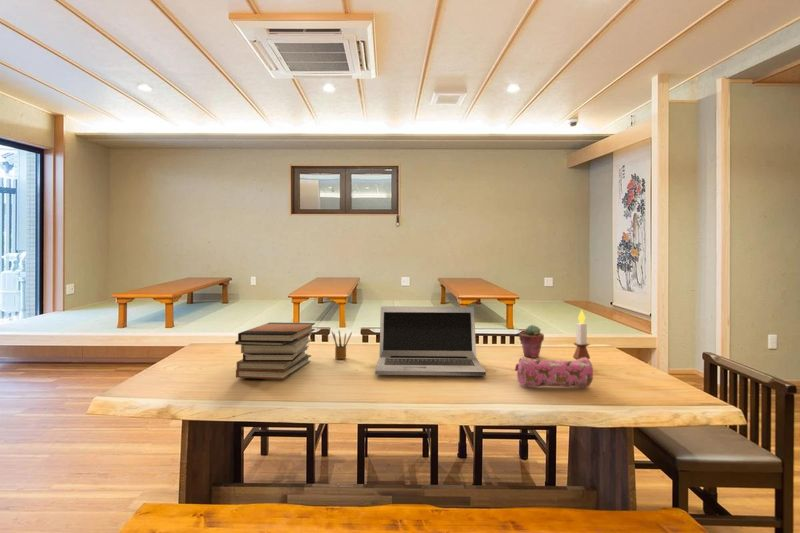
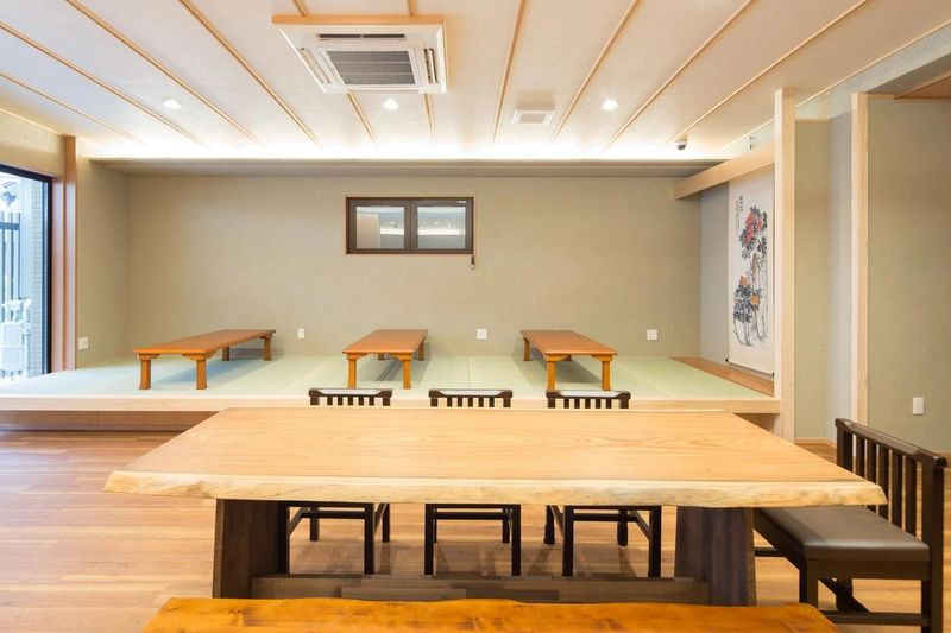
- book stack (278, 348)
- pencil box (341, 344)
- laptop (428, 338)
- potted succulent (531, 340)
- candle (581, 337)
- pencil case (553, 372)
